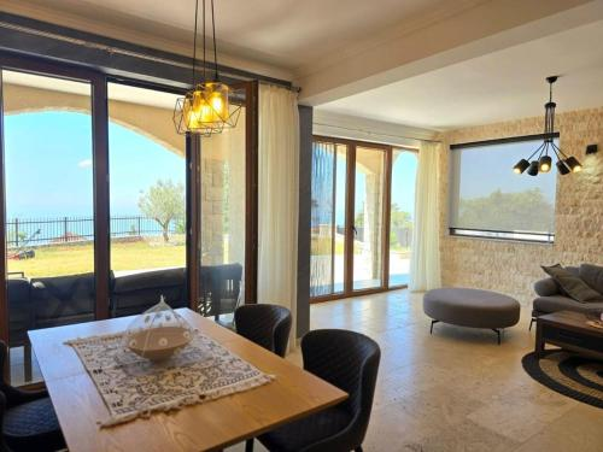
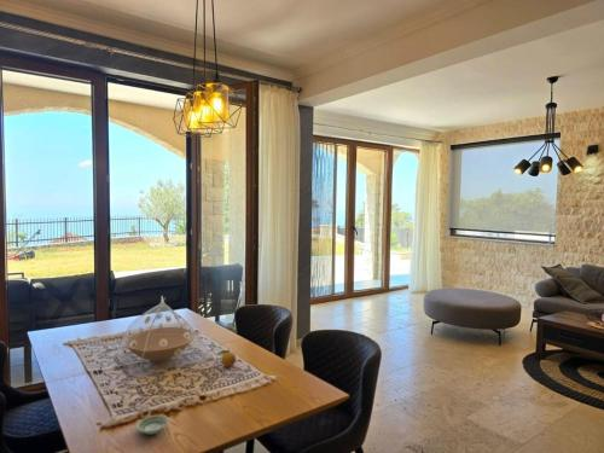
+ saucer (152, 425)
+ fruit (225, 355)
